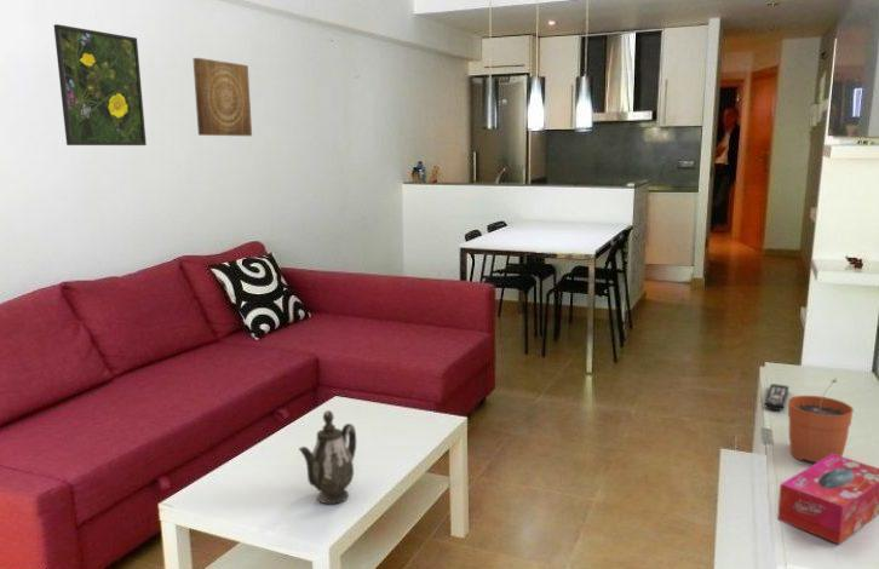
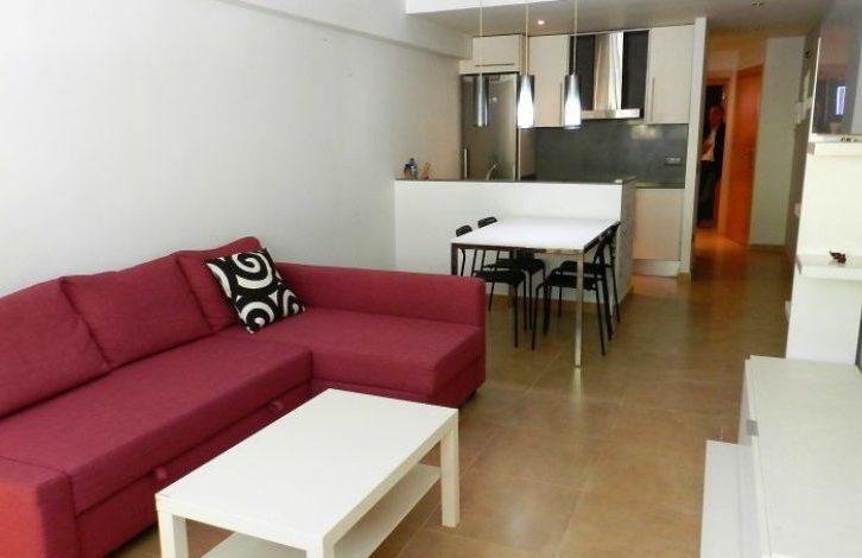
- teapot (328, 455)
- tissue box (834, 495)
- wall art (224, 98)
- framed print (103, 88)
- plant pot (818, 418)
- remote control (776, 396)
